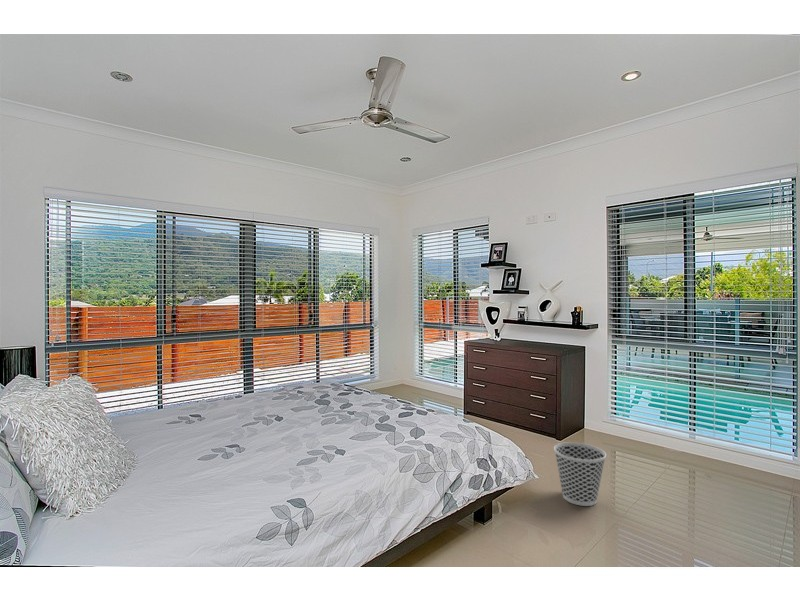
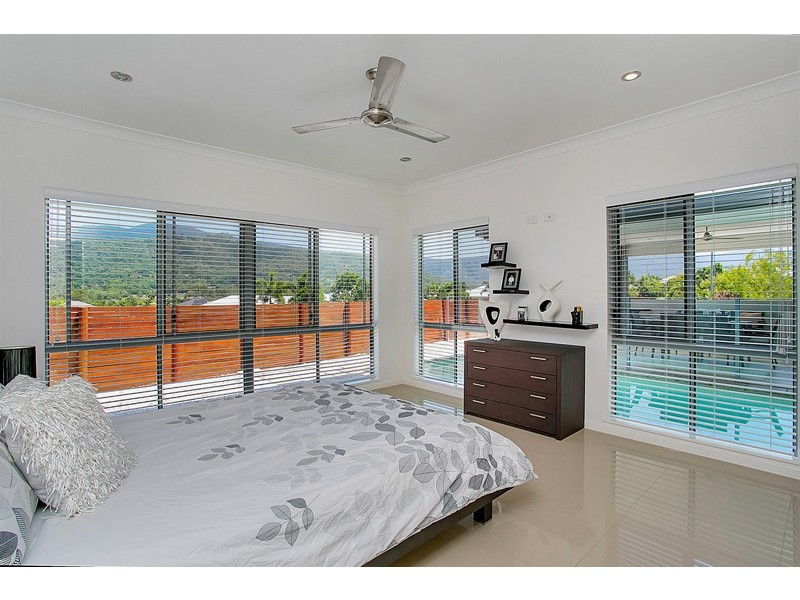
- wastebasket (579, 474)
